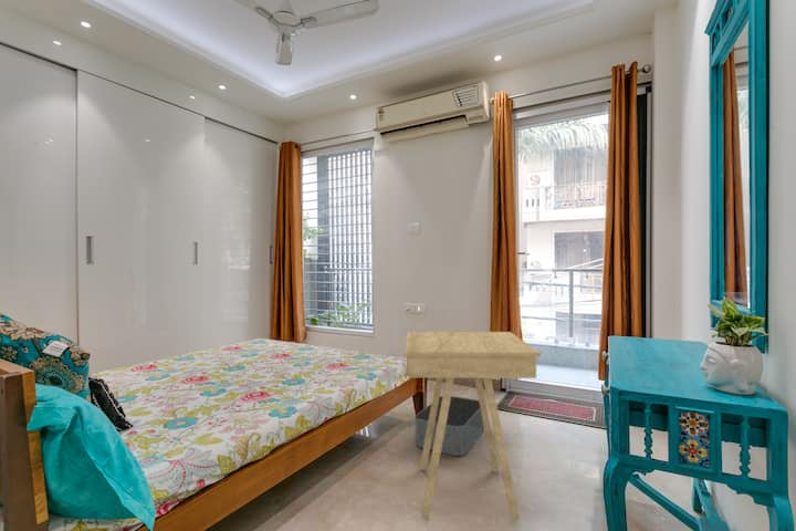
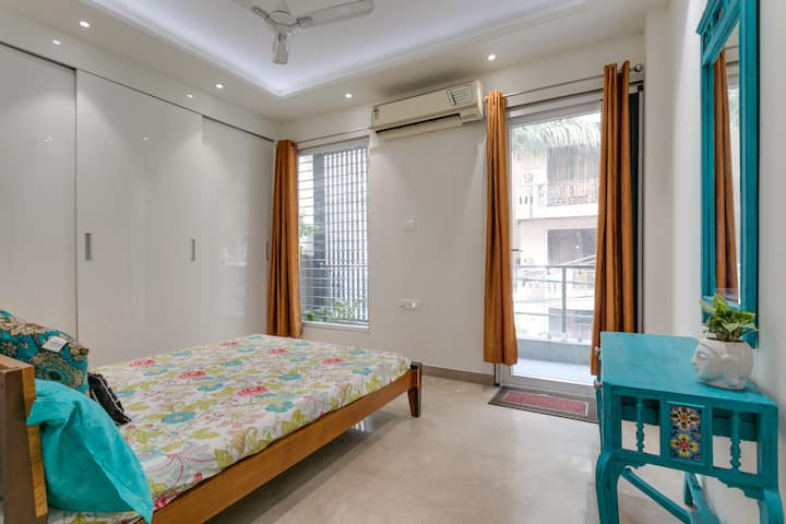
- side table (481, 412)
- storage bin (451, 421)
